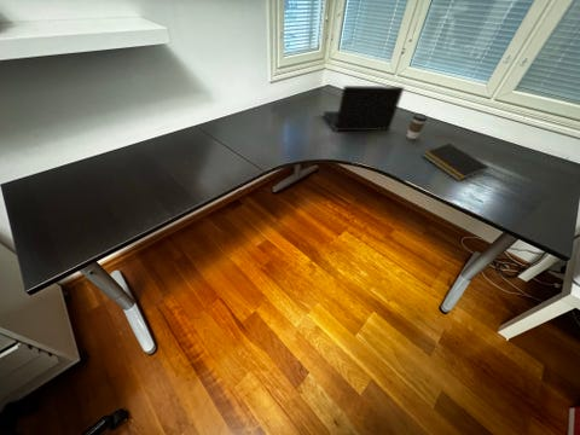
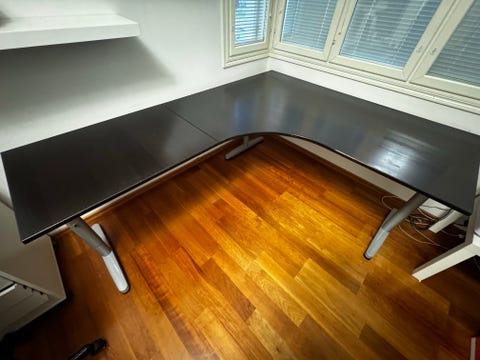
- coffee cup (416, 126)
- laptop (359, 102)
- notepad (453, 160)
